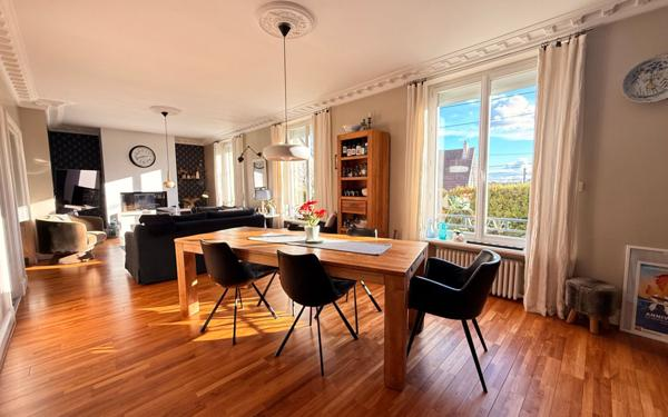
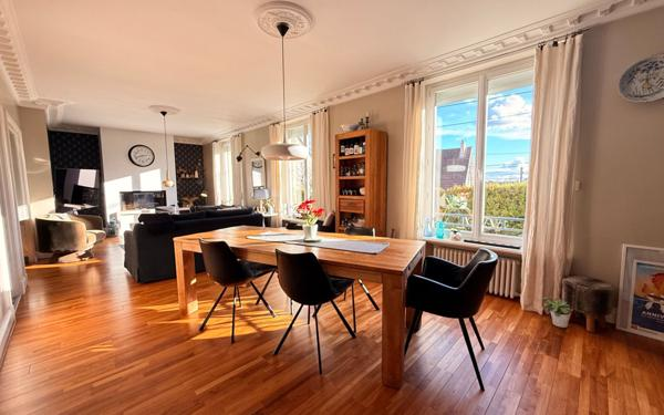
+ potted plant (556, 311)
